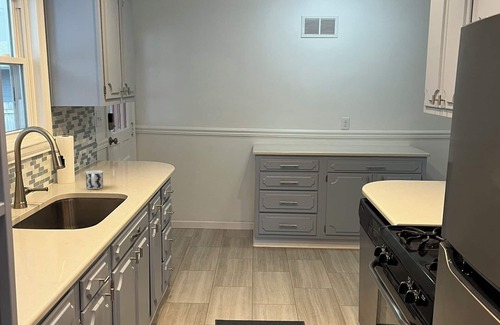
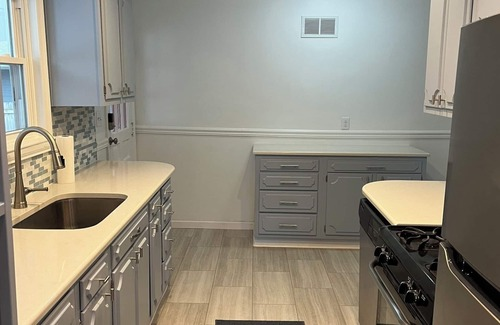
- cup (94, 180)
